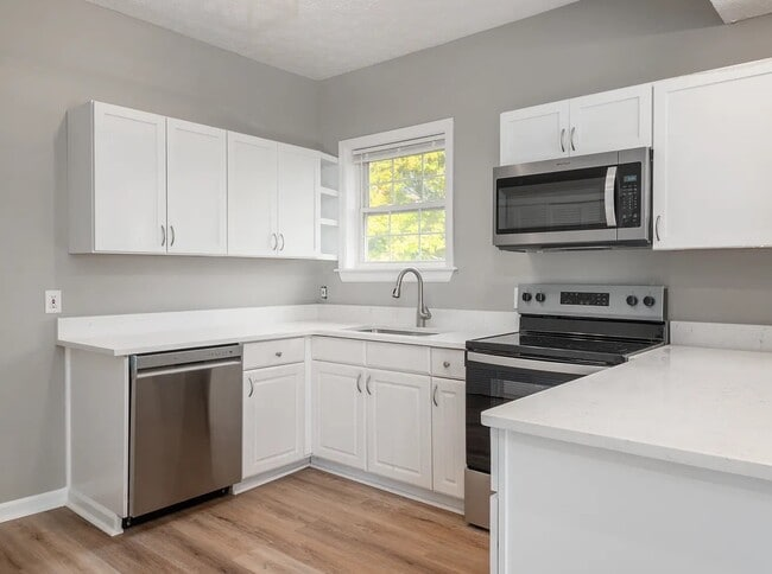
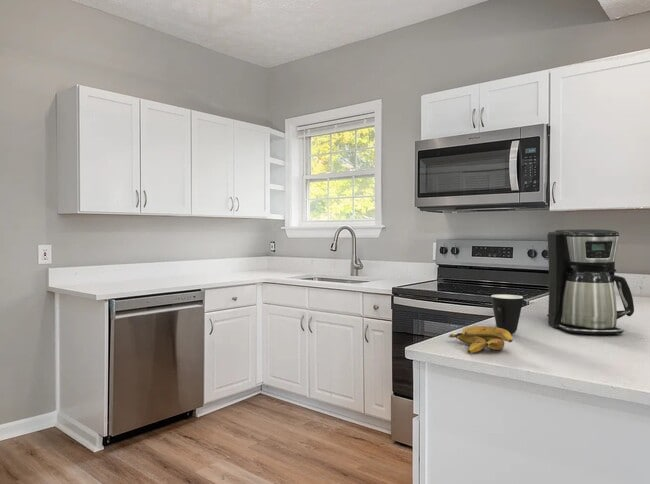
+ coffee maker (587, 278)
+ banana (477, 338)
+ mug (505, 315)
